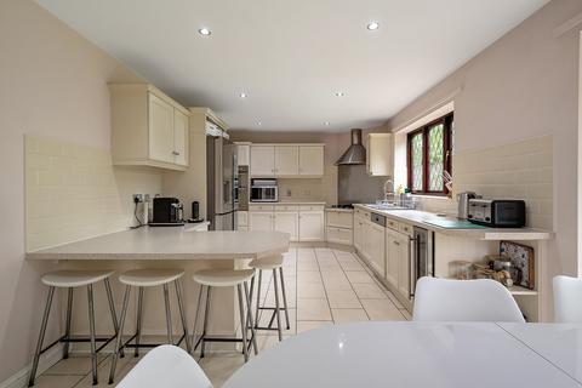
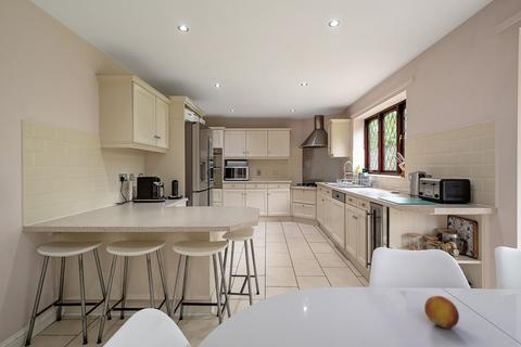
+ fruit (441, 310)
